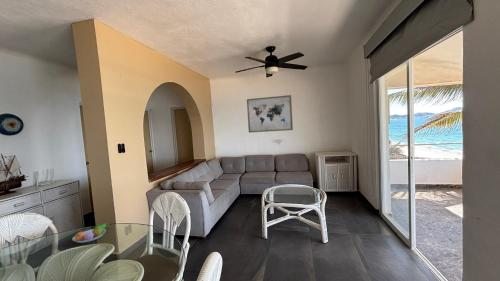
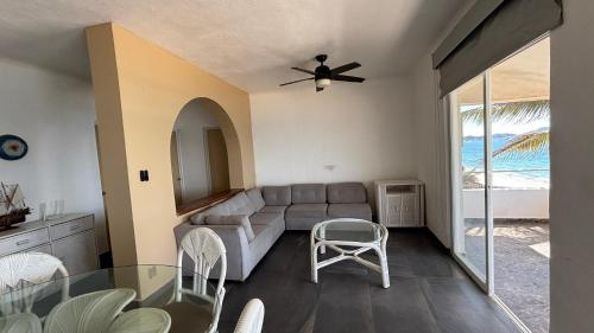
- fruit bowl (91, 231)
- wall art (269, 114)
